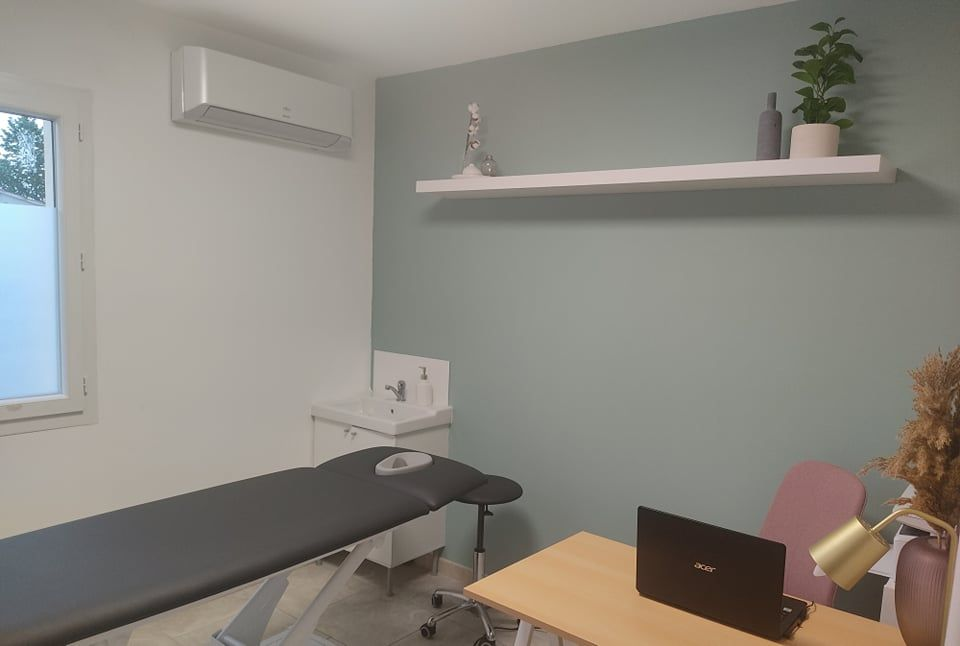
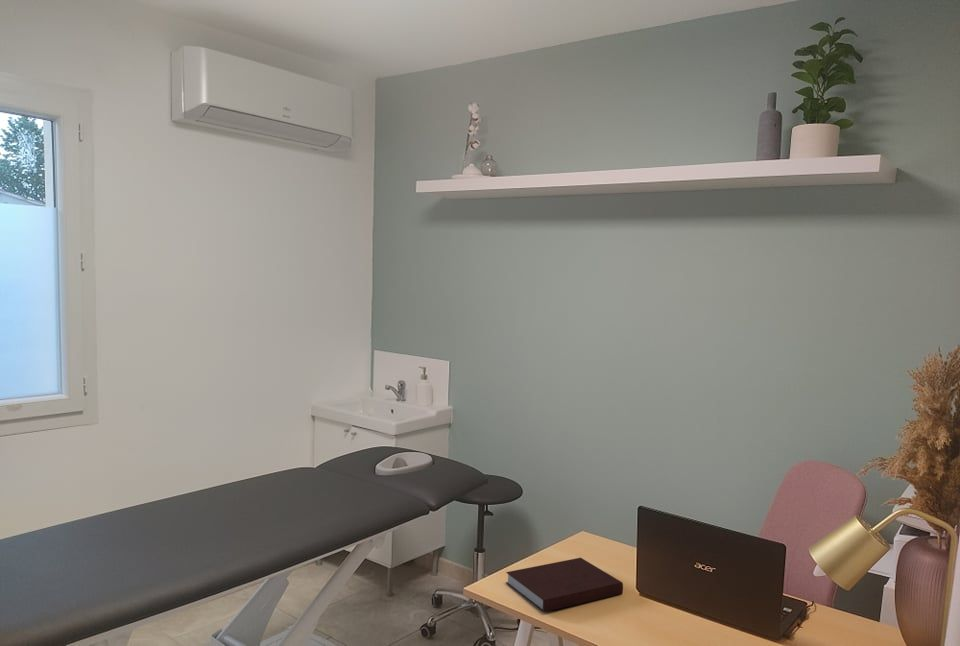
+ notebook (563, 582)
